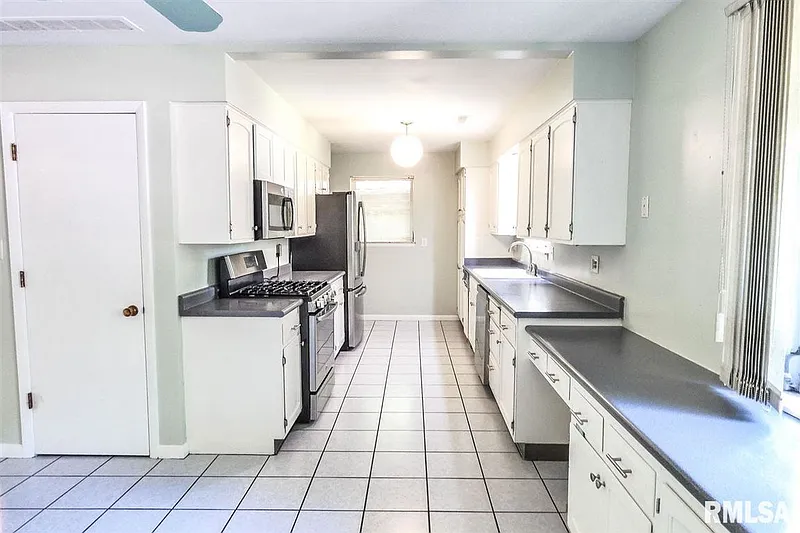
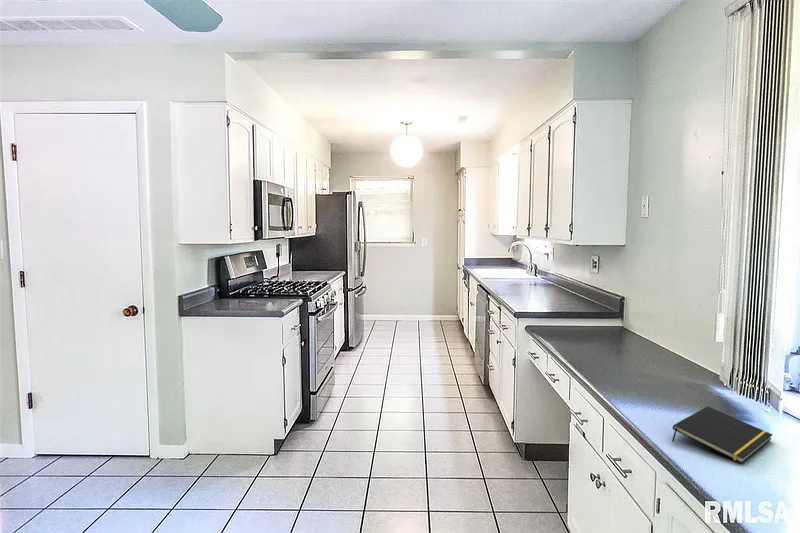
+ notepad (722, 431)
